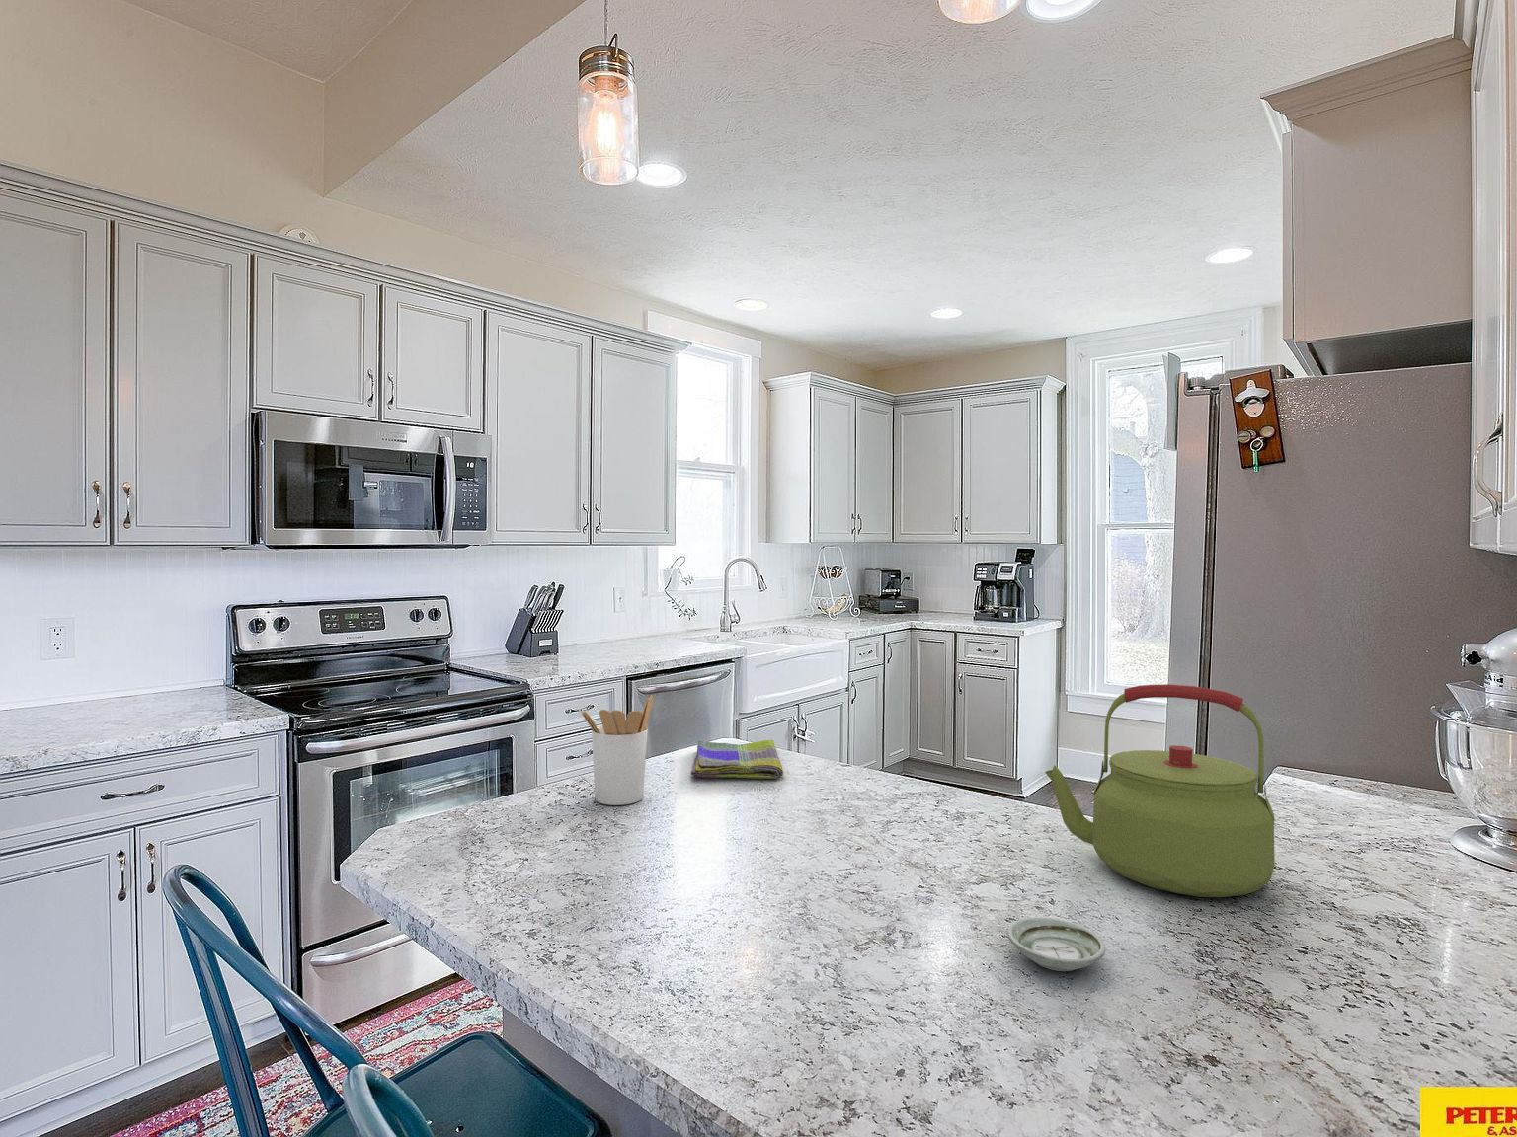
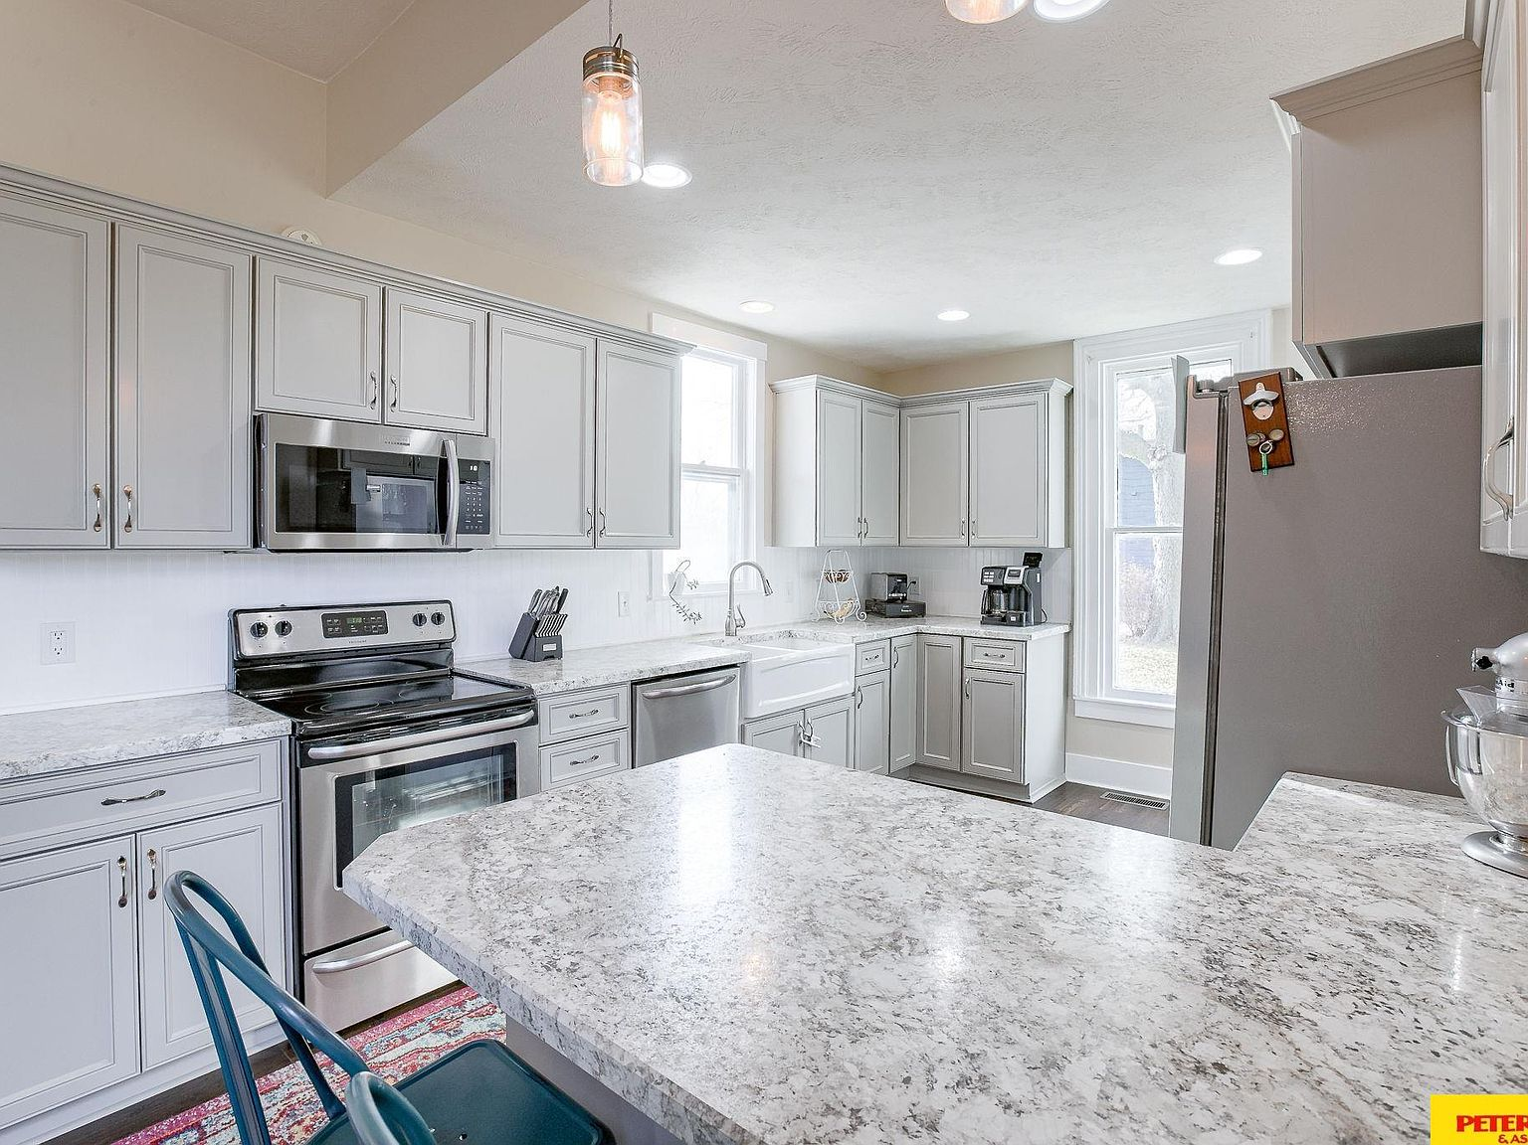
- saucer (1055, 947)
- kettle (1154, 775)
- utensil holder (619, 750)
- dish towel (737, 757)
